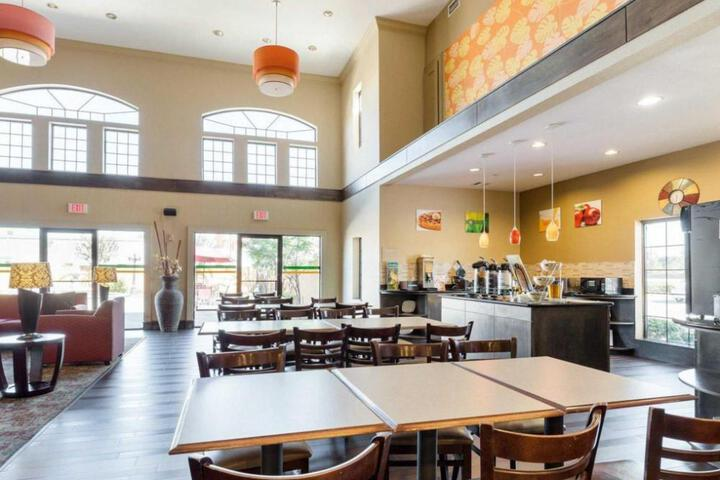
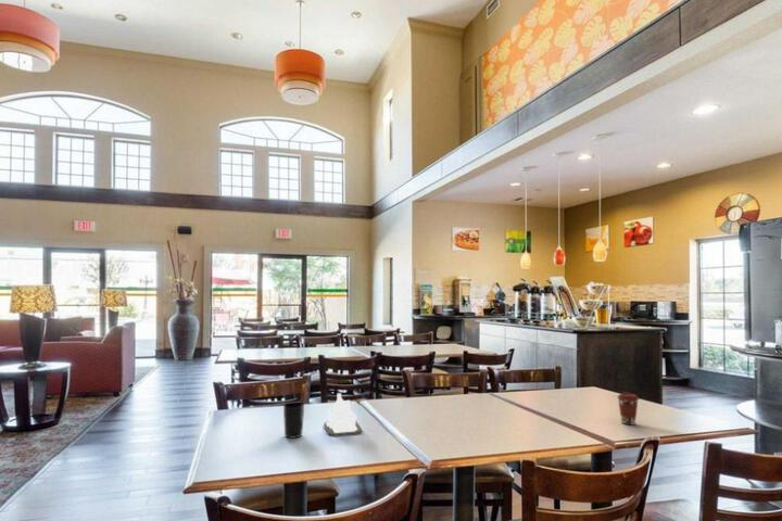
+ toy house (342, 412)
+ cup (293, 419)
+ coffee cup (628, 408)
